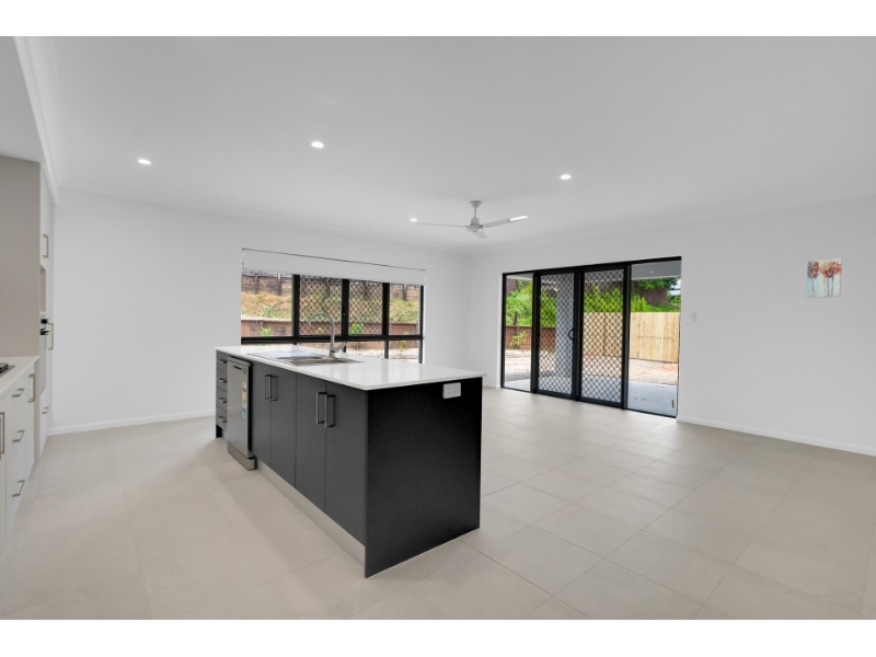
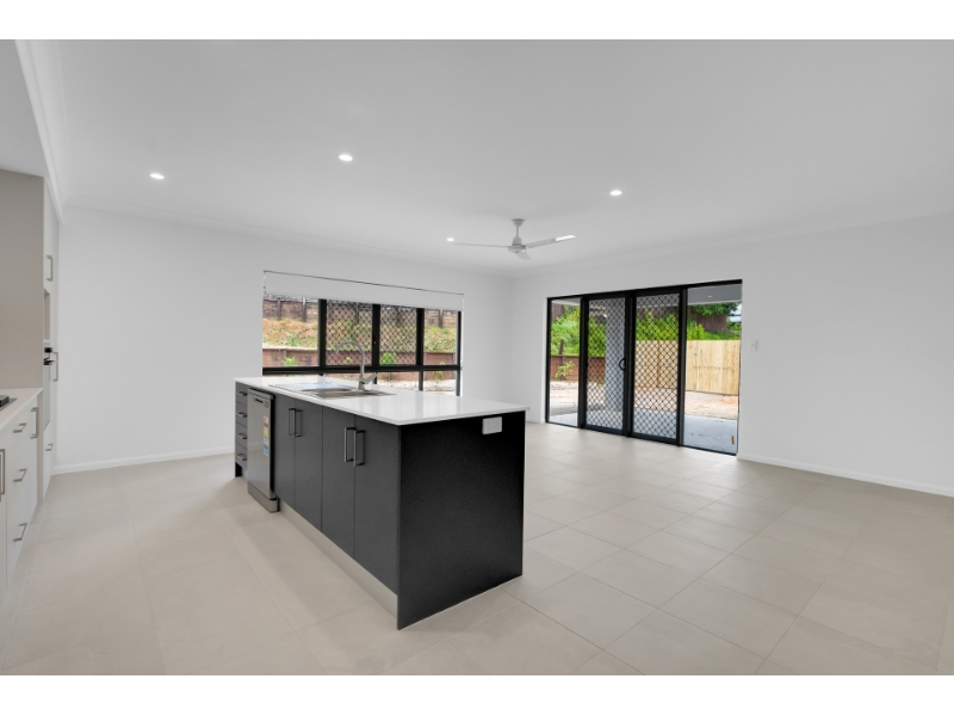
- wall art (823, 278)
